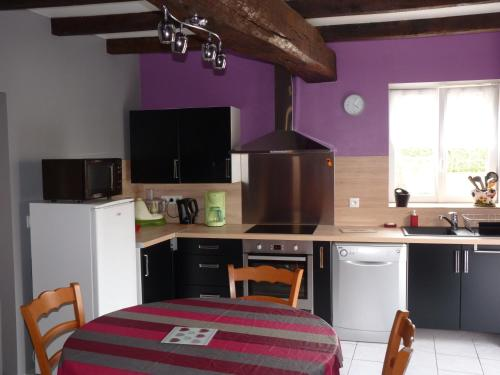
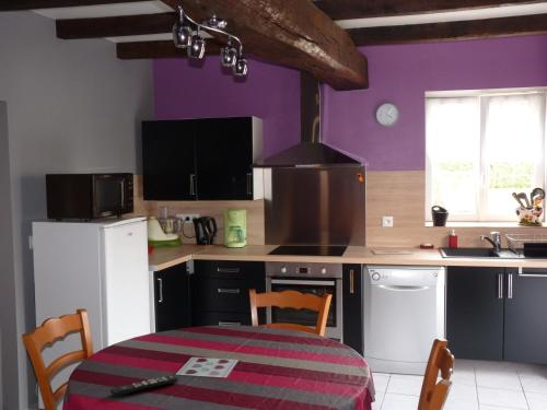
+ remote control (144, 385)
